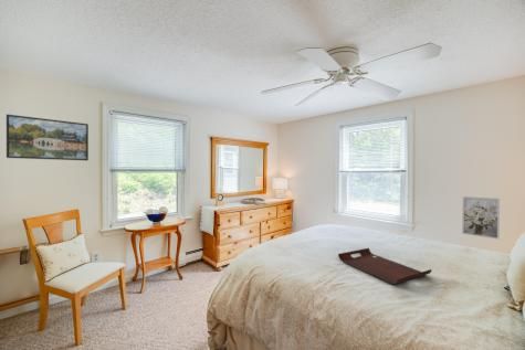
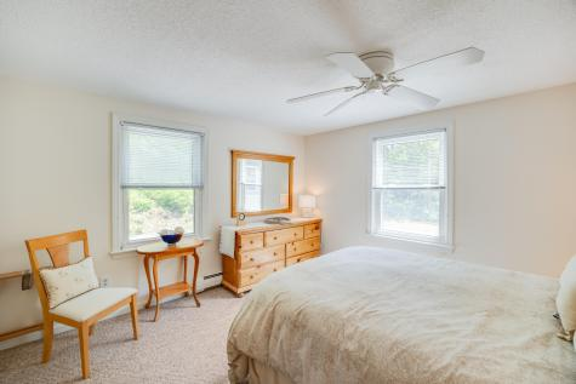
- serving tray (380, 264)
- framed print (51, 139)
- wall art (480, 216)
